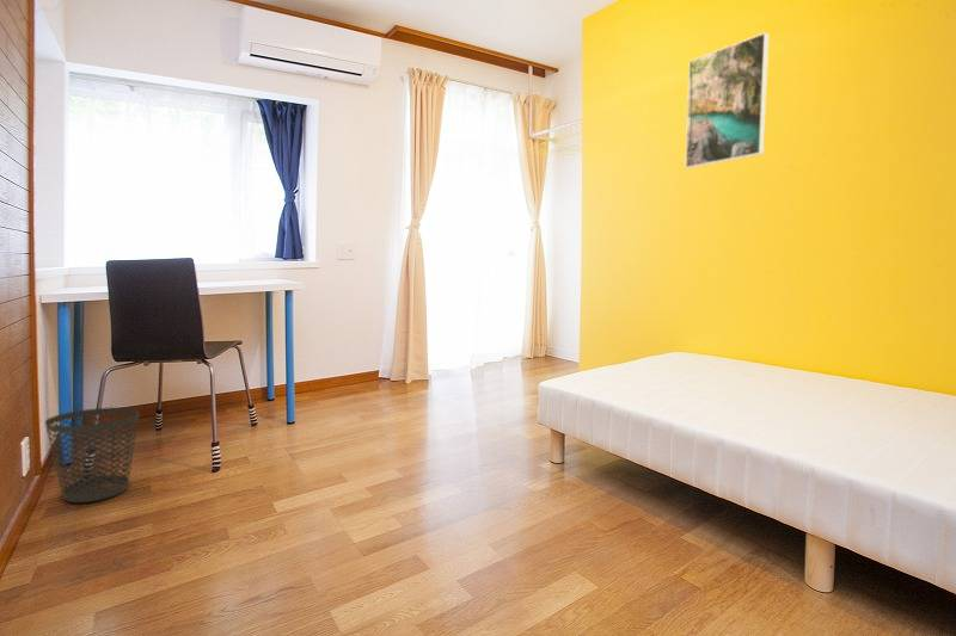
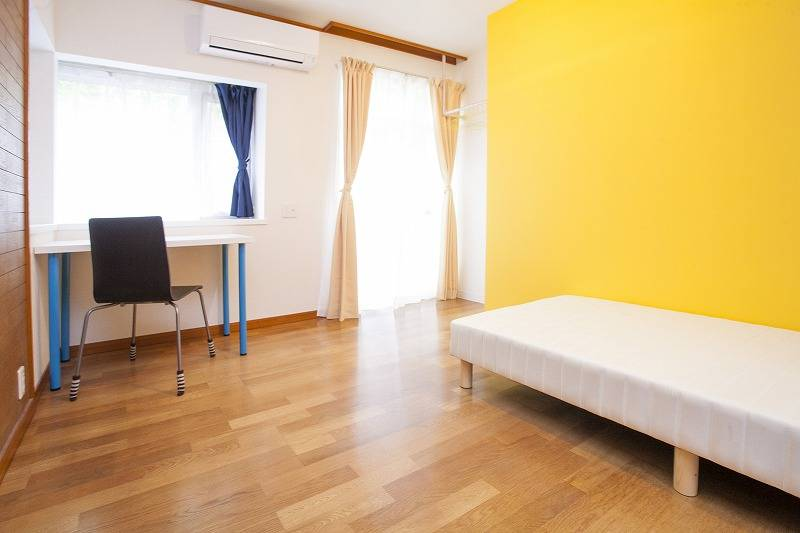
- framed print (724, 105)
- wastebasket (94, 455)
